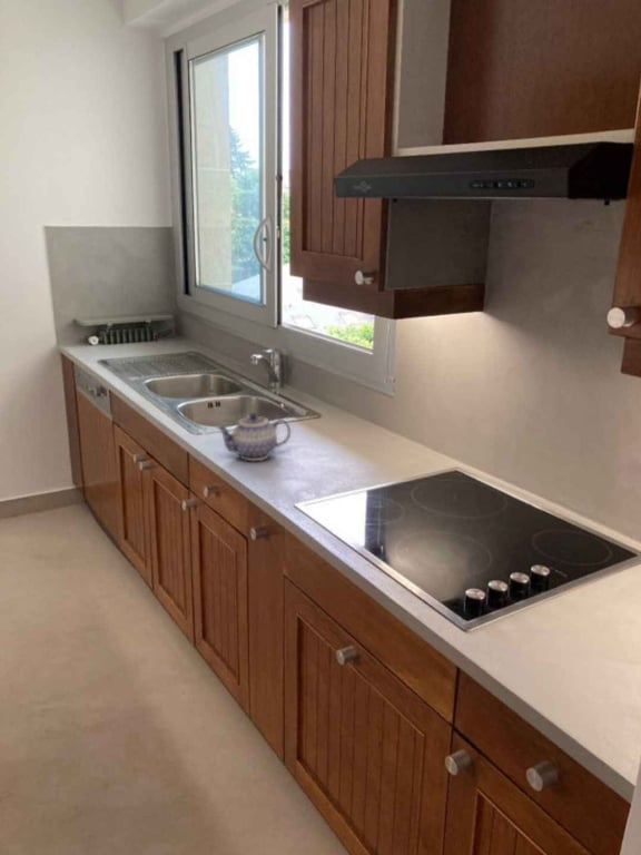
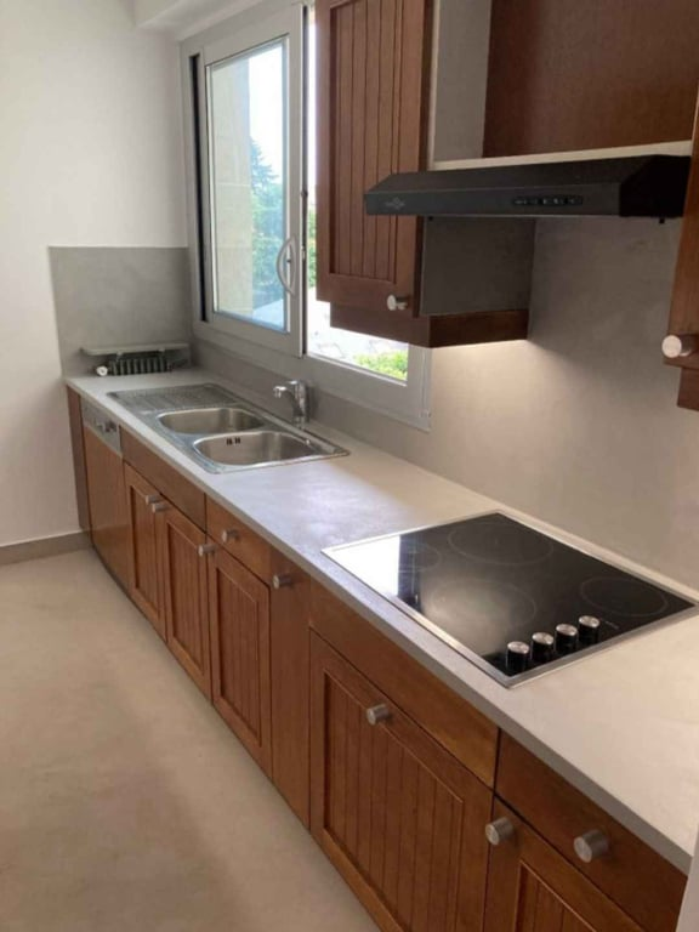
- teapot (254, 434)
